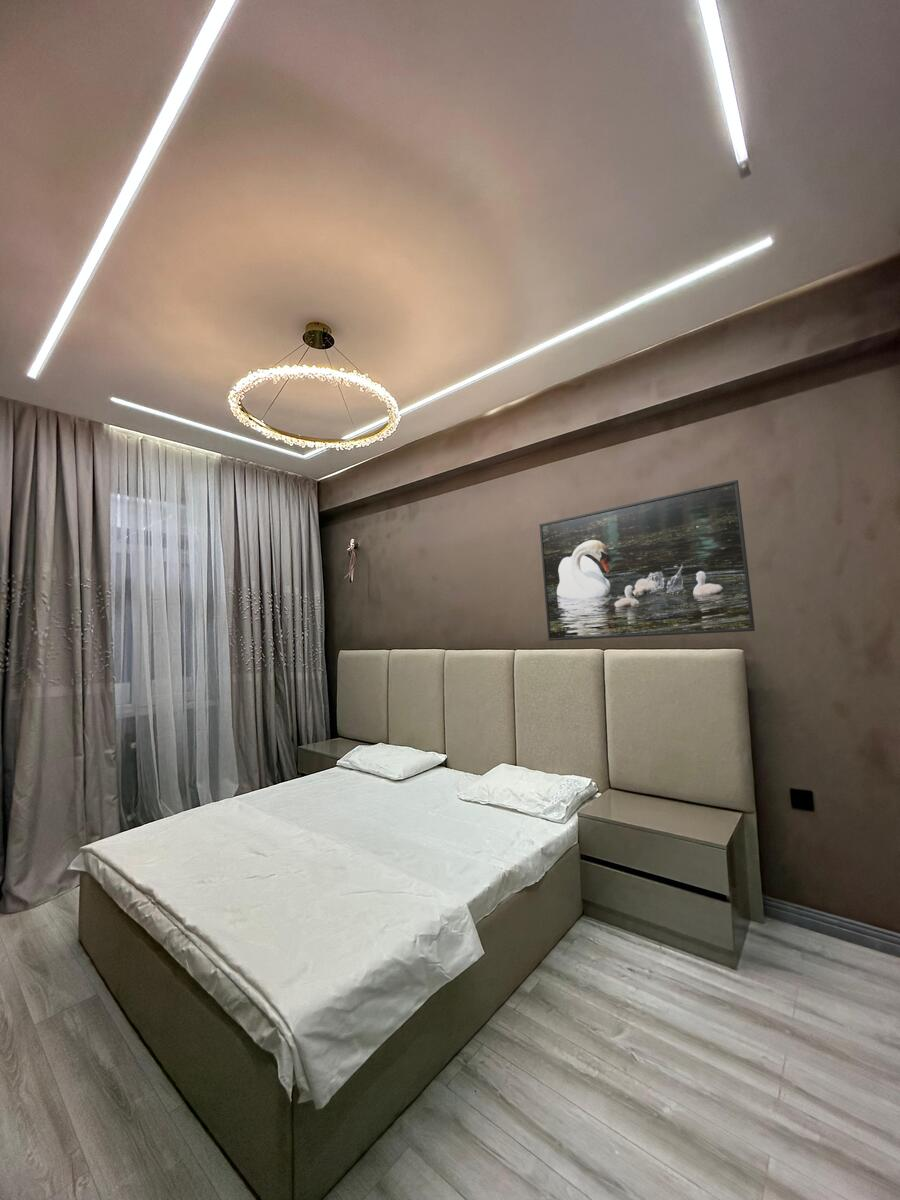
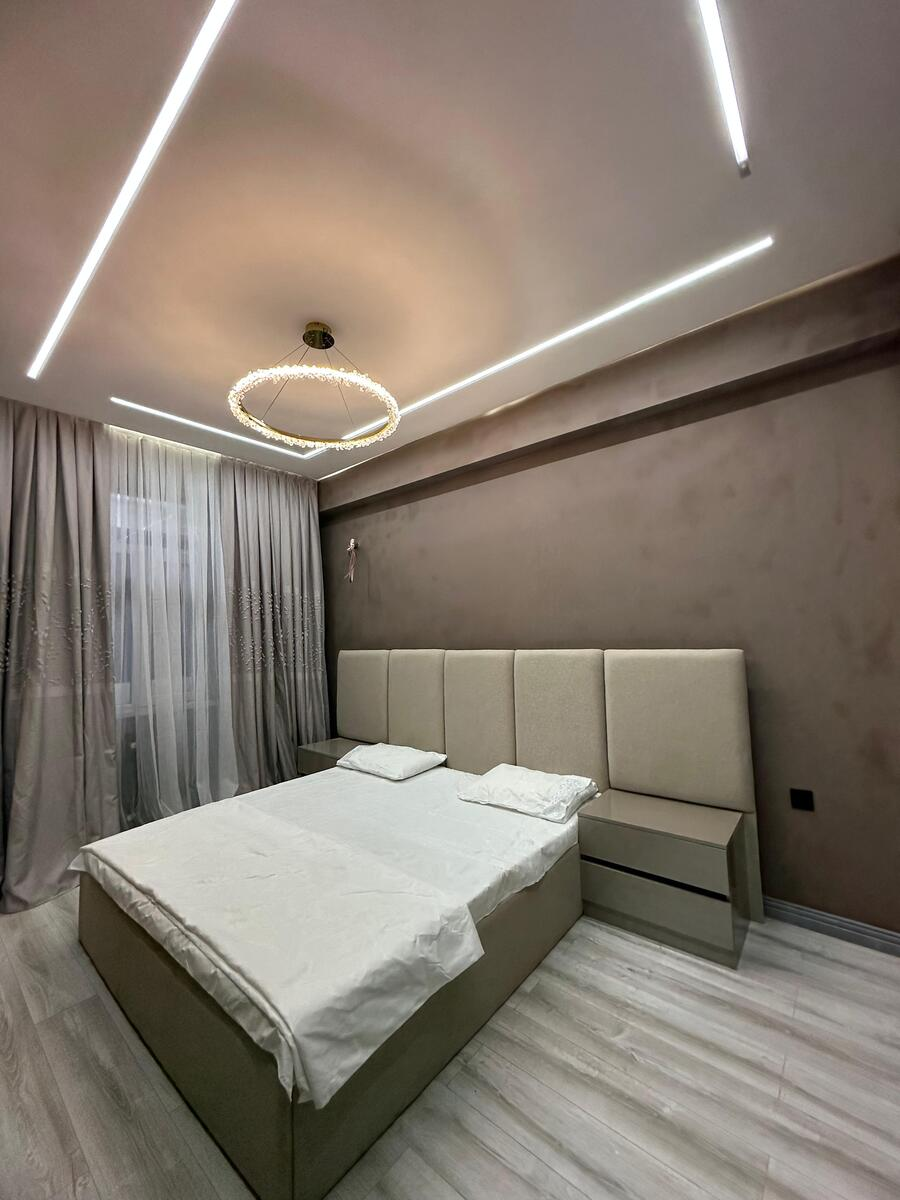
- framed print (632, 570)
